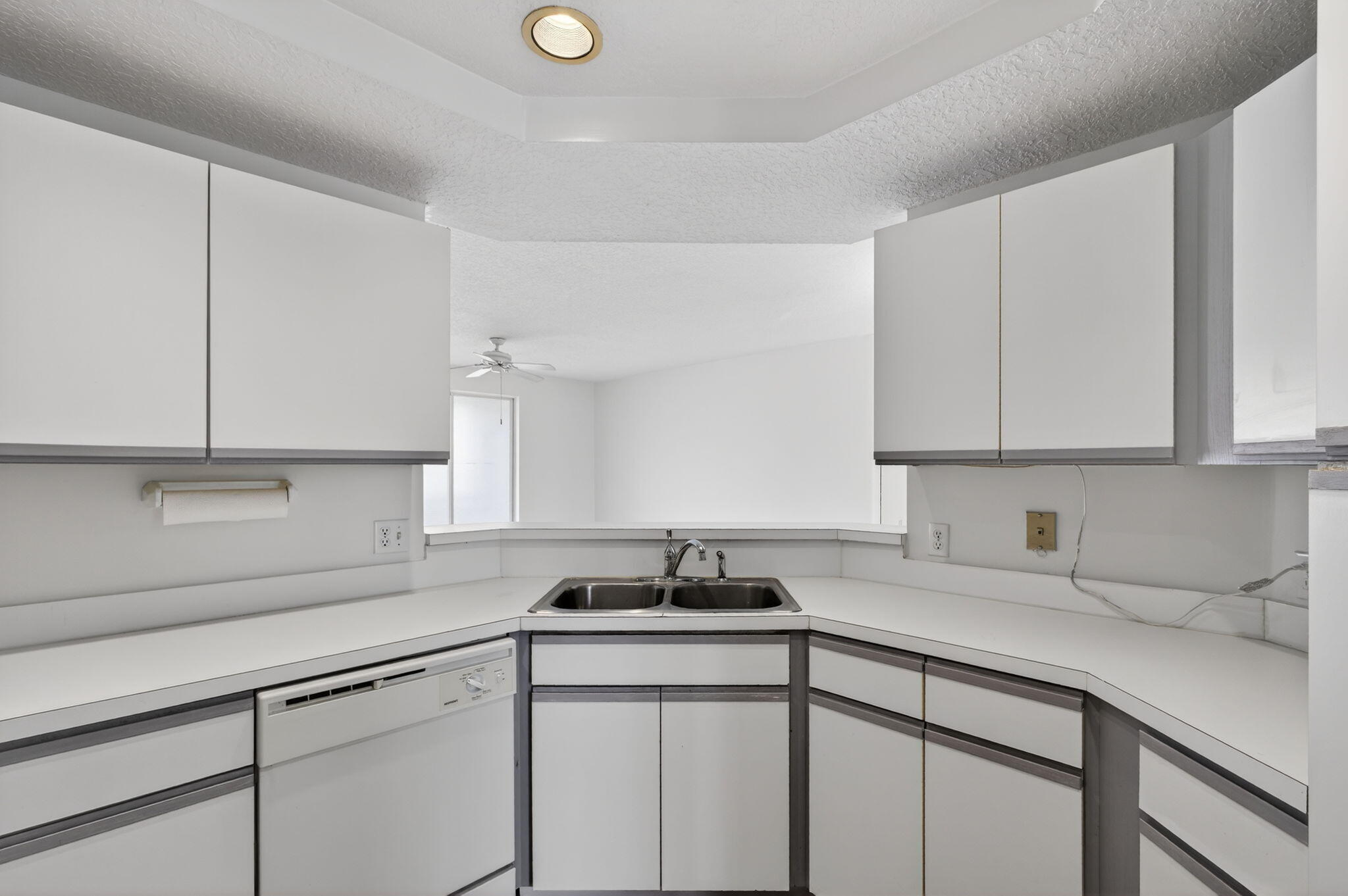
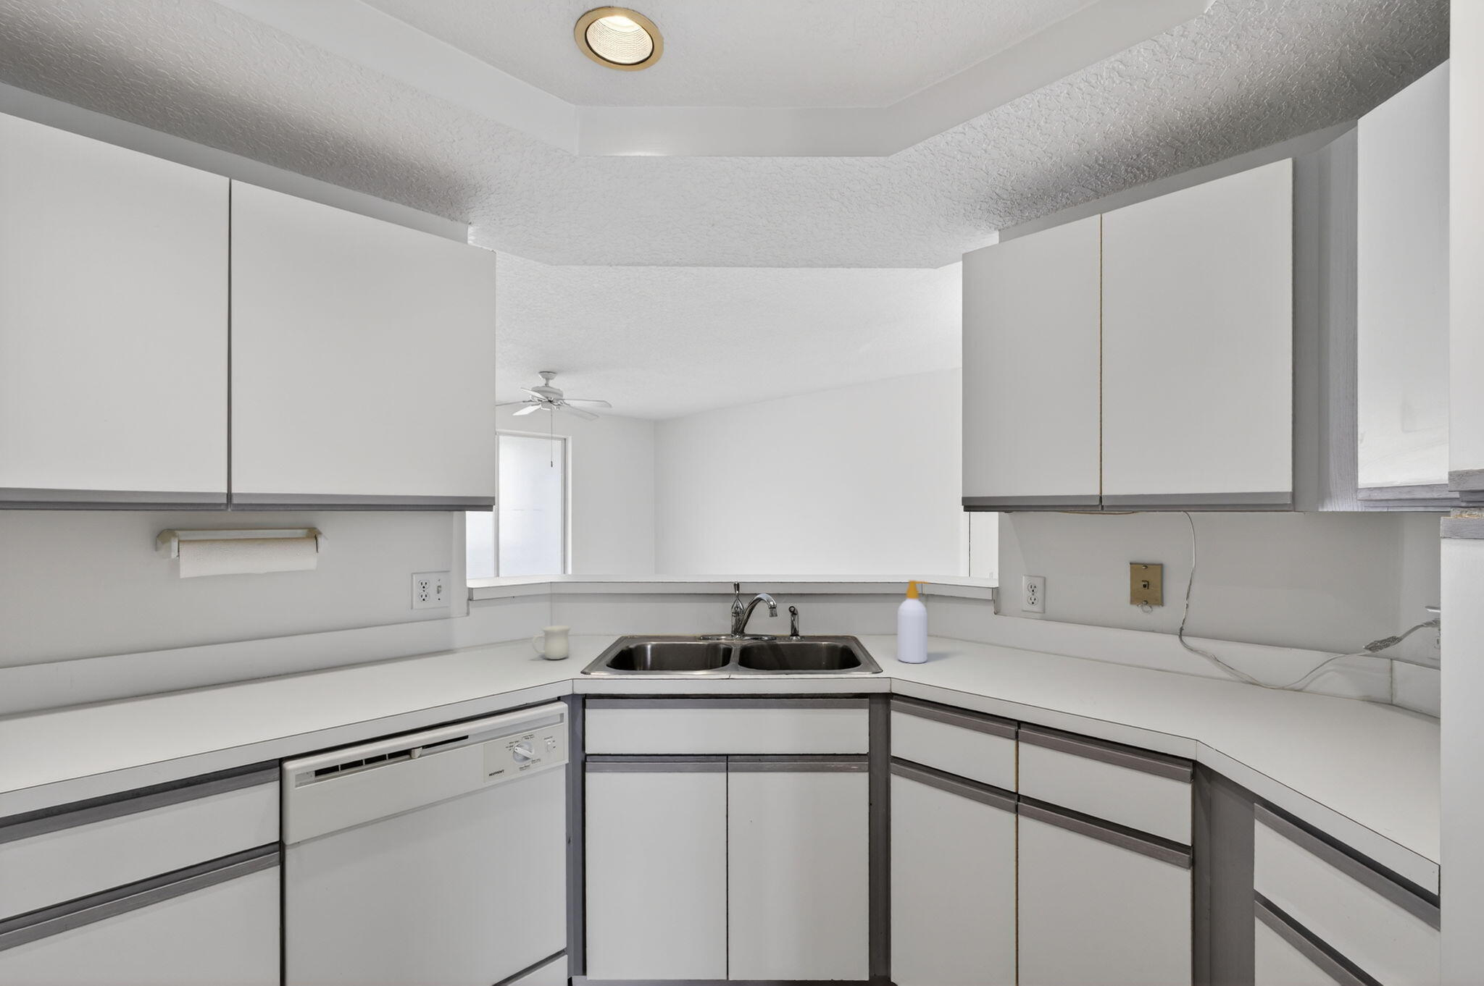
+ mug (550, 644)
+ soap bottle (913, 620)
